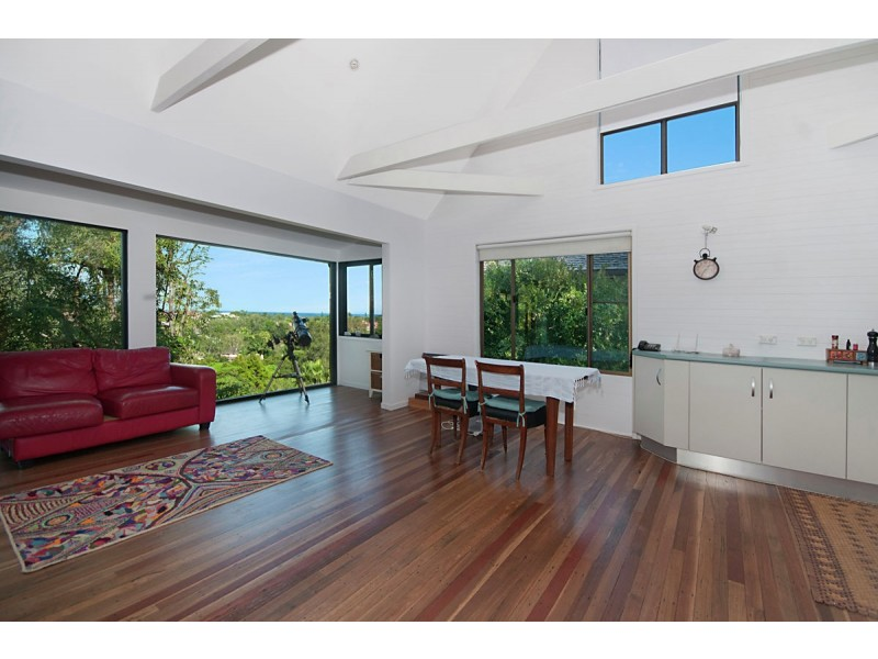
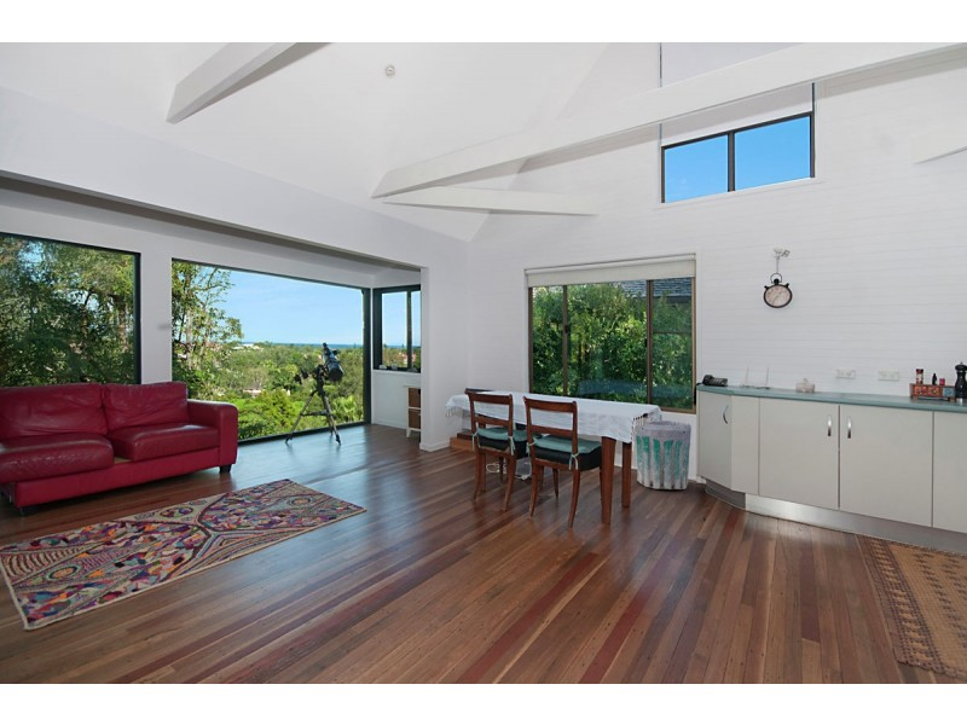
+ trash can (662, 452)
